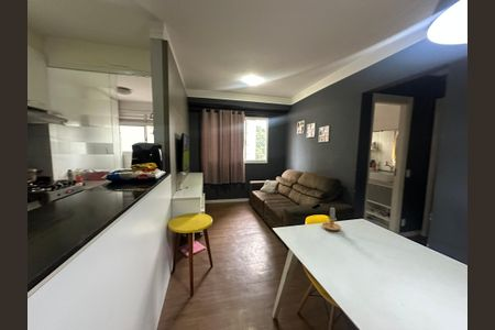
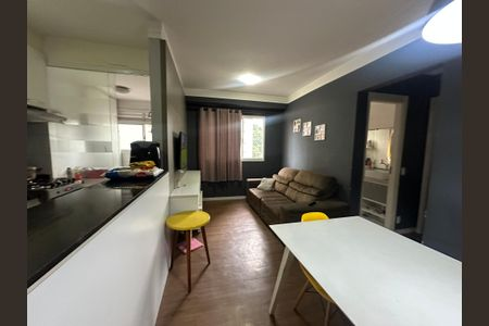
- candle (332, 218)
